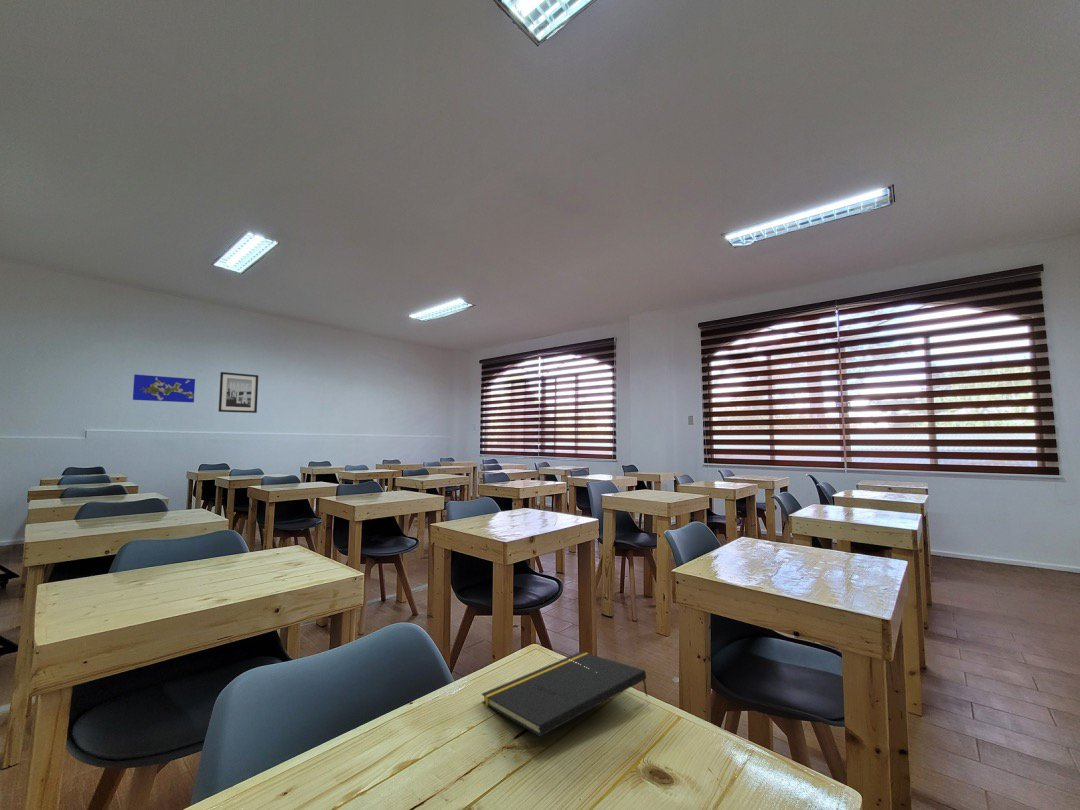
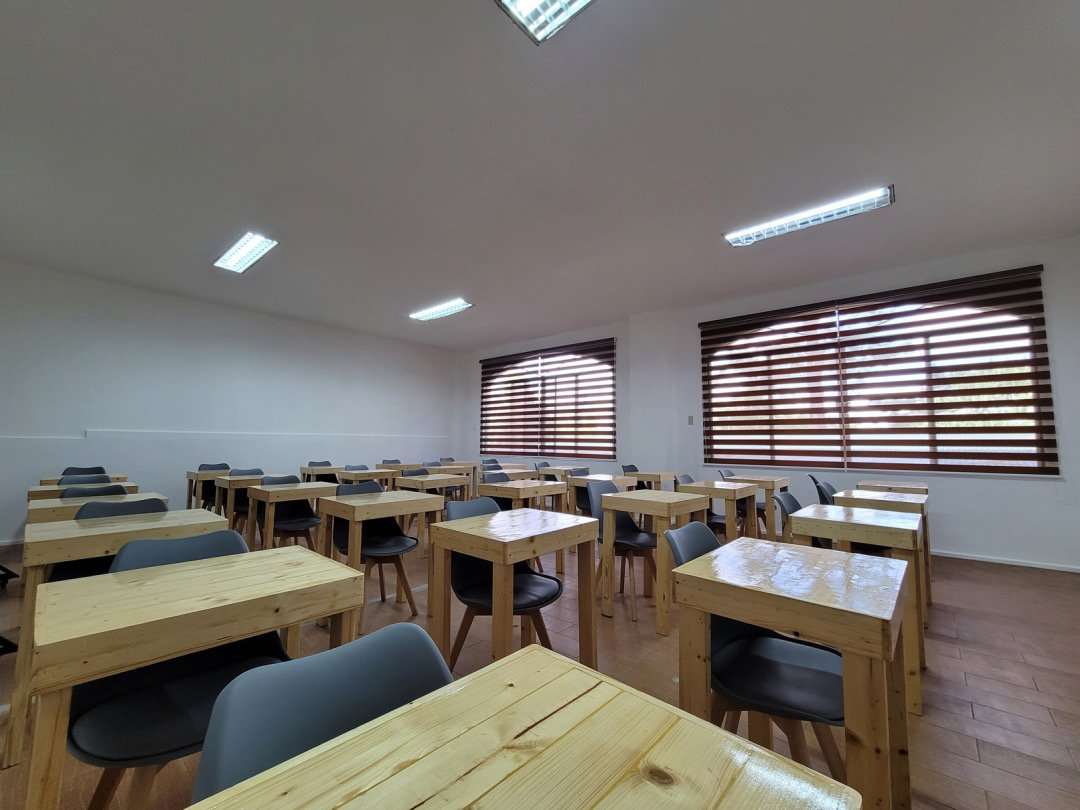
- world map (165, 388)
- wall art (239, 392)
- notepad (564, 686)
